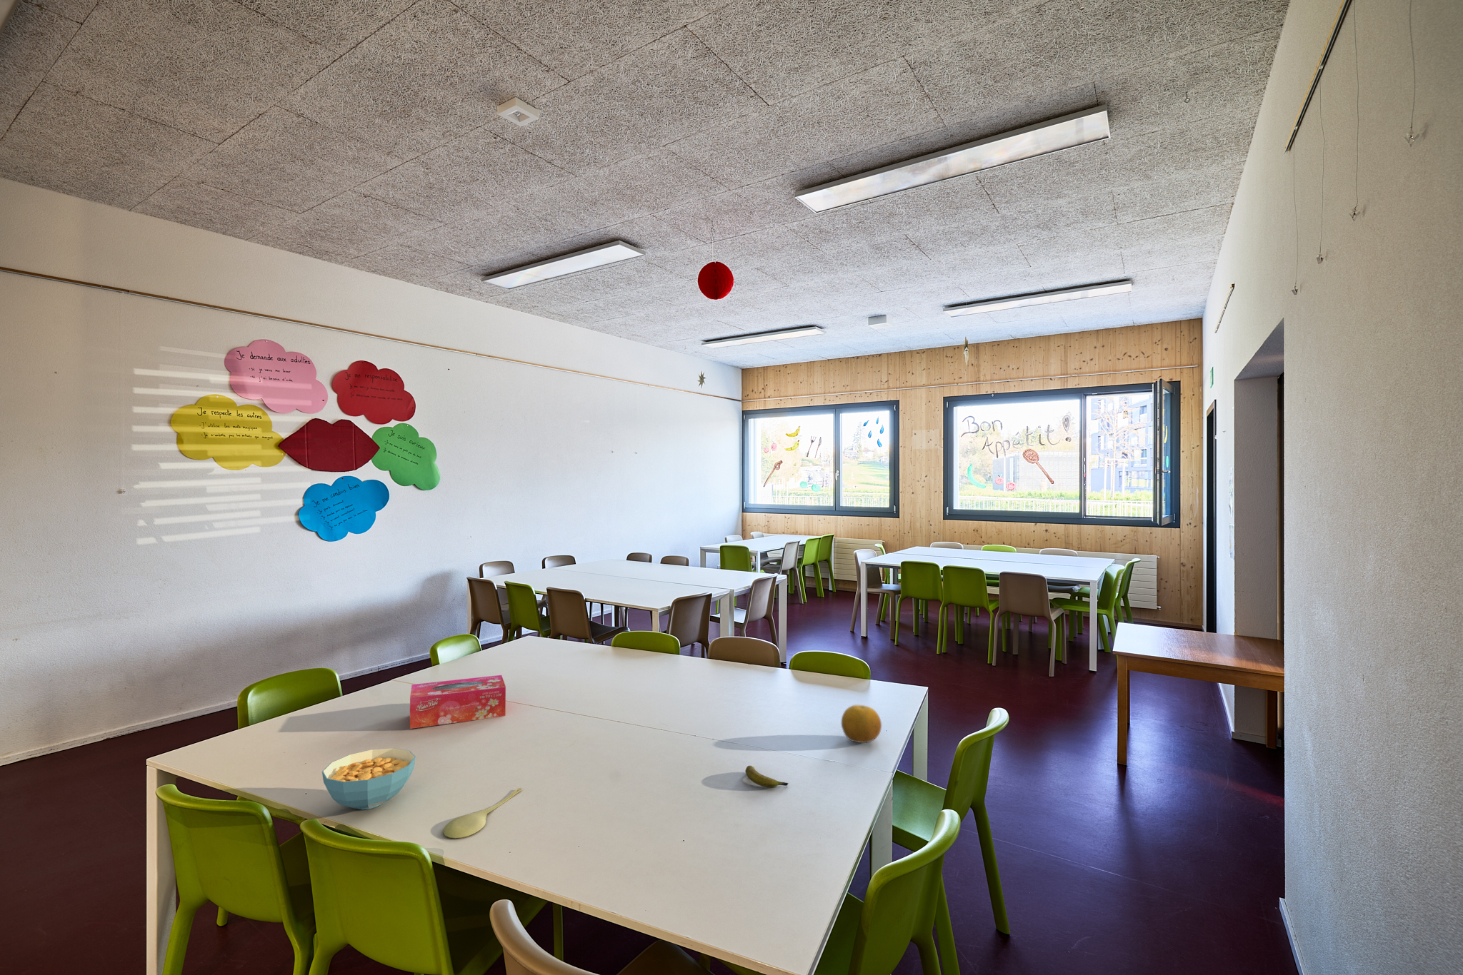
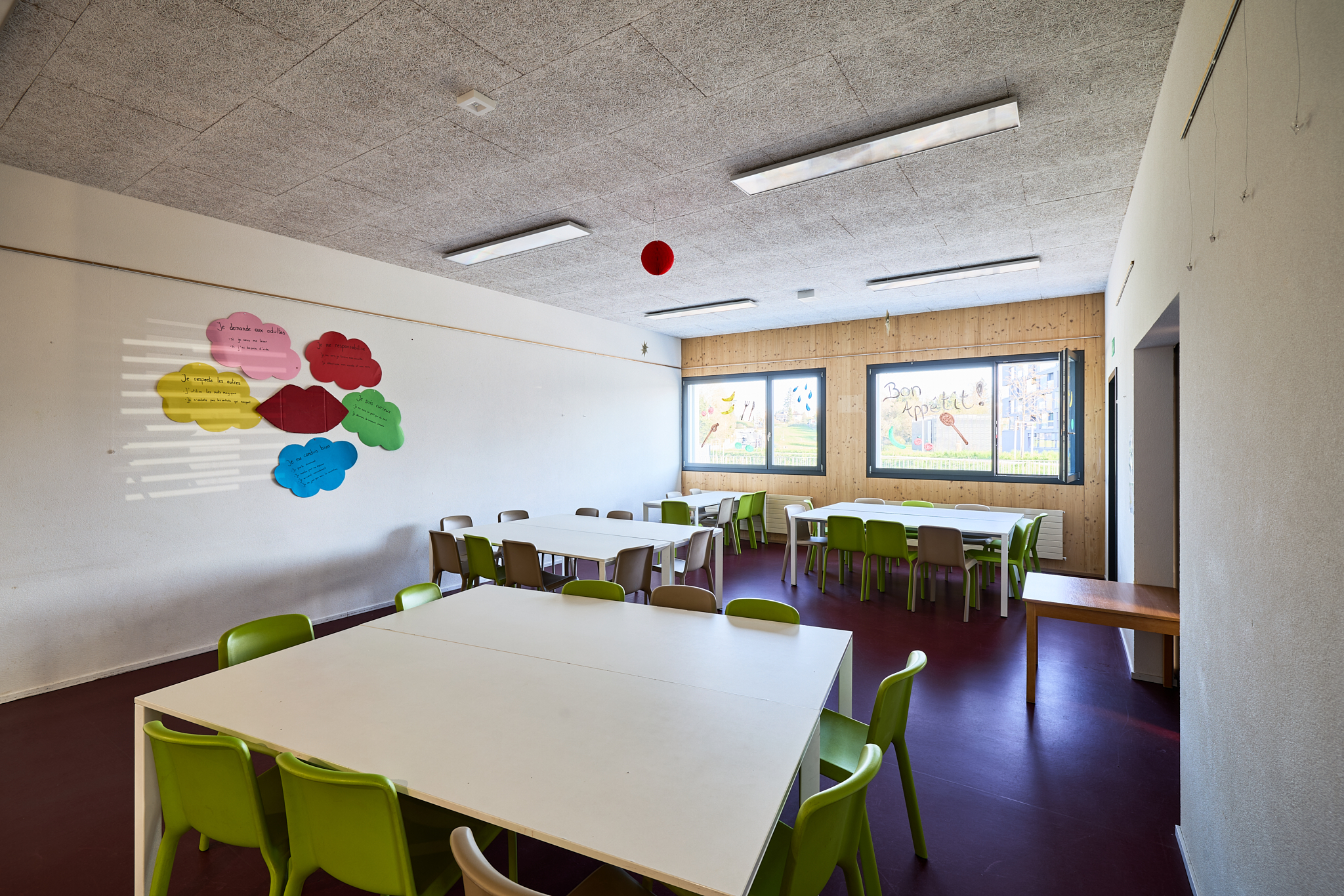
- banana (764, 776)
- cereal bowl (369, 783)
- spoon (488, 810)
- fruit (861, 723)
- tissue box (458, 700)
